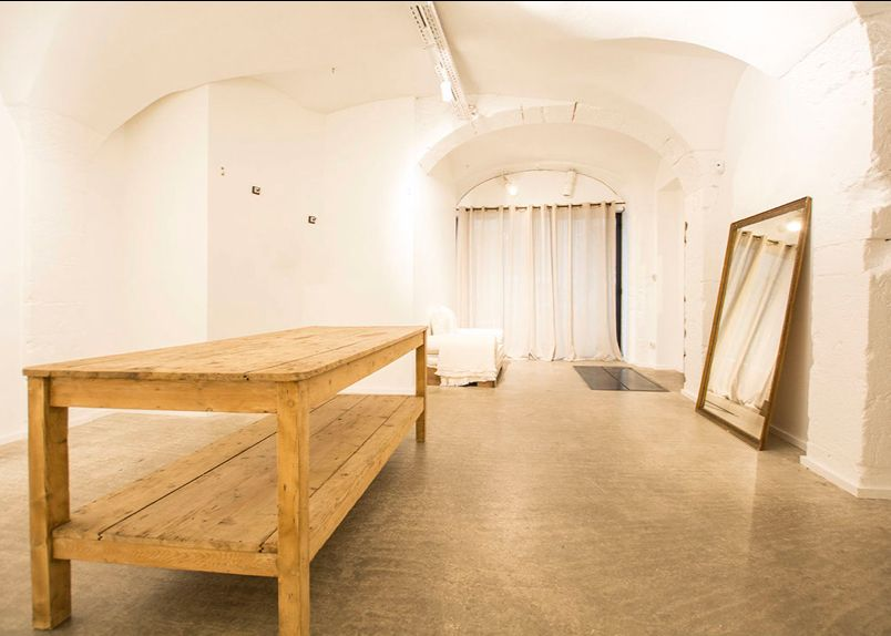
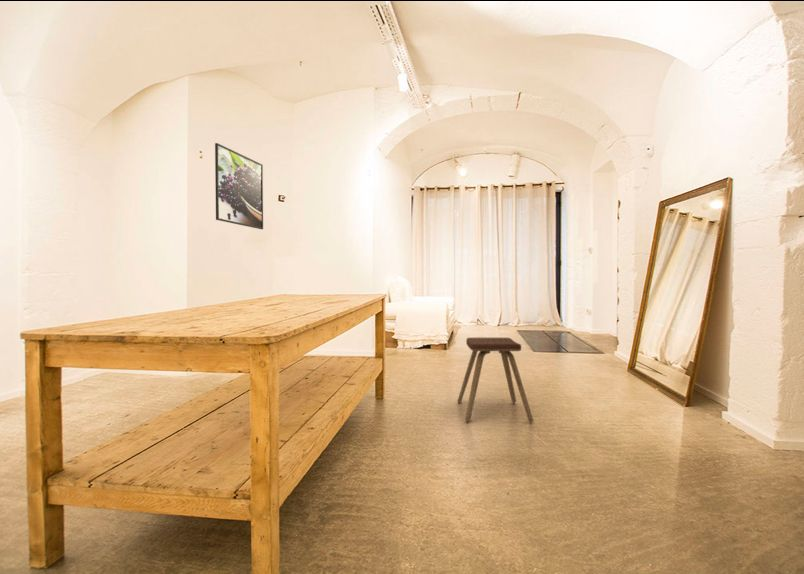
+ music stool (480, 372)
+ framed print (241, 189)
